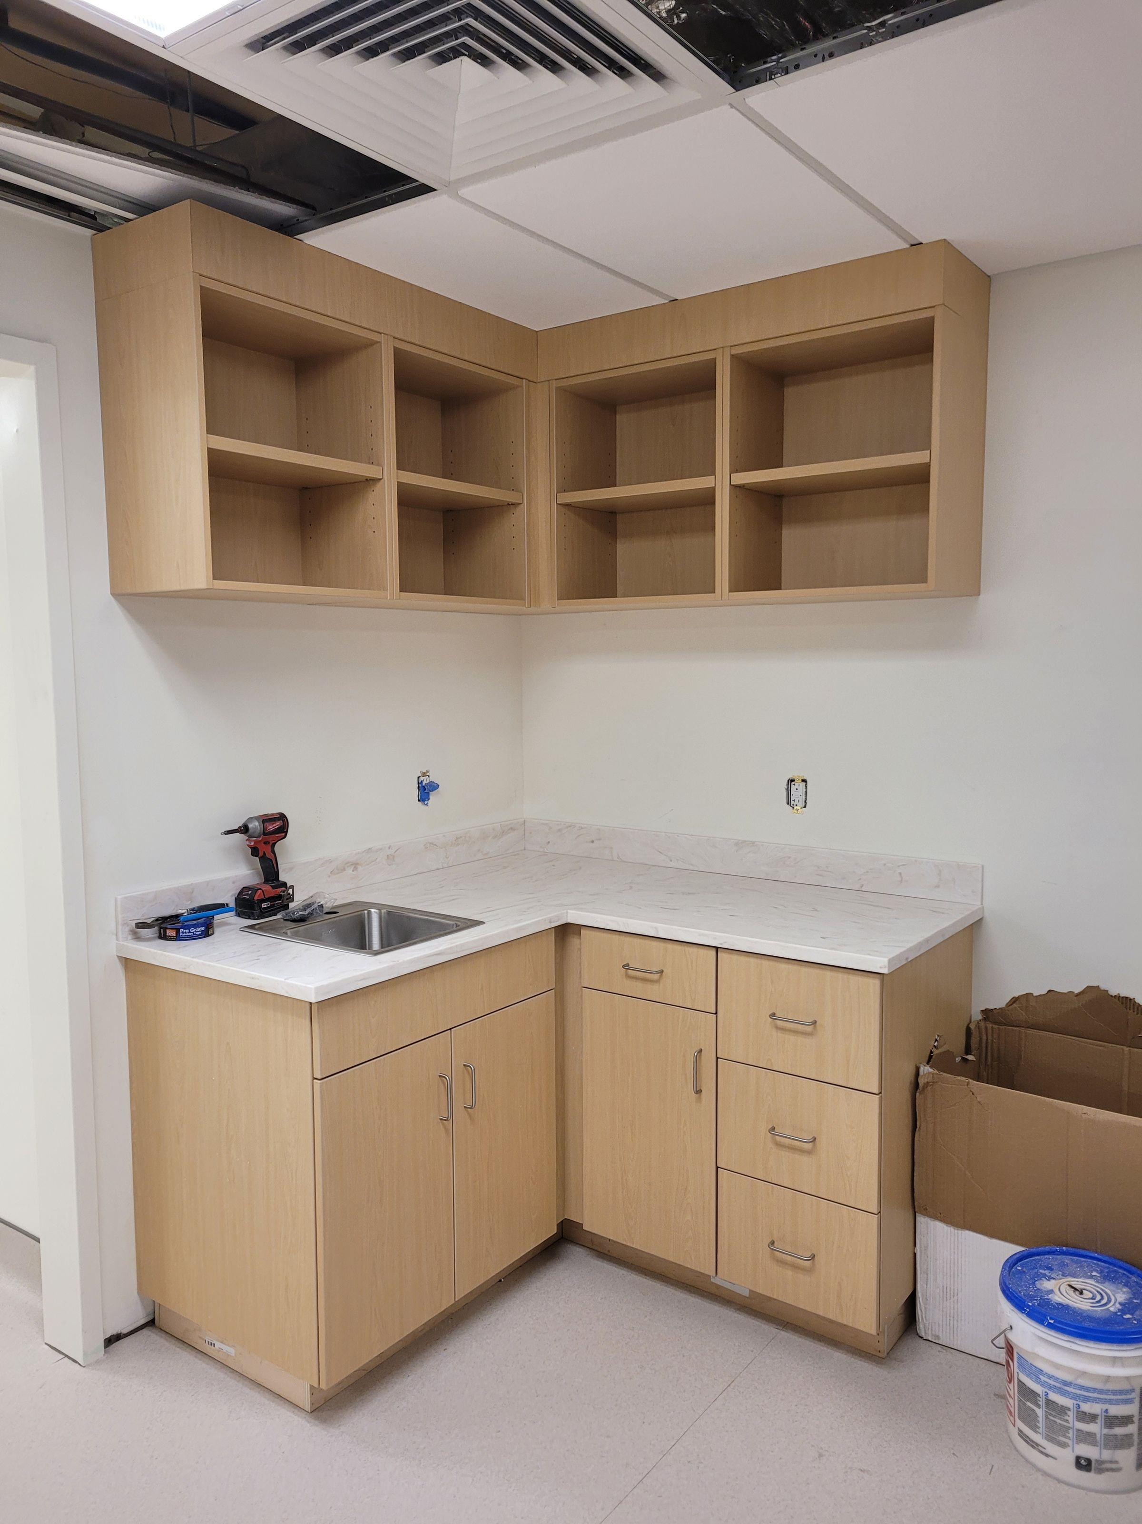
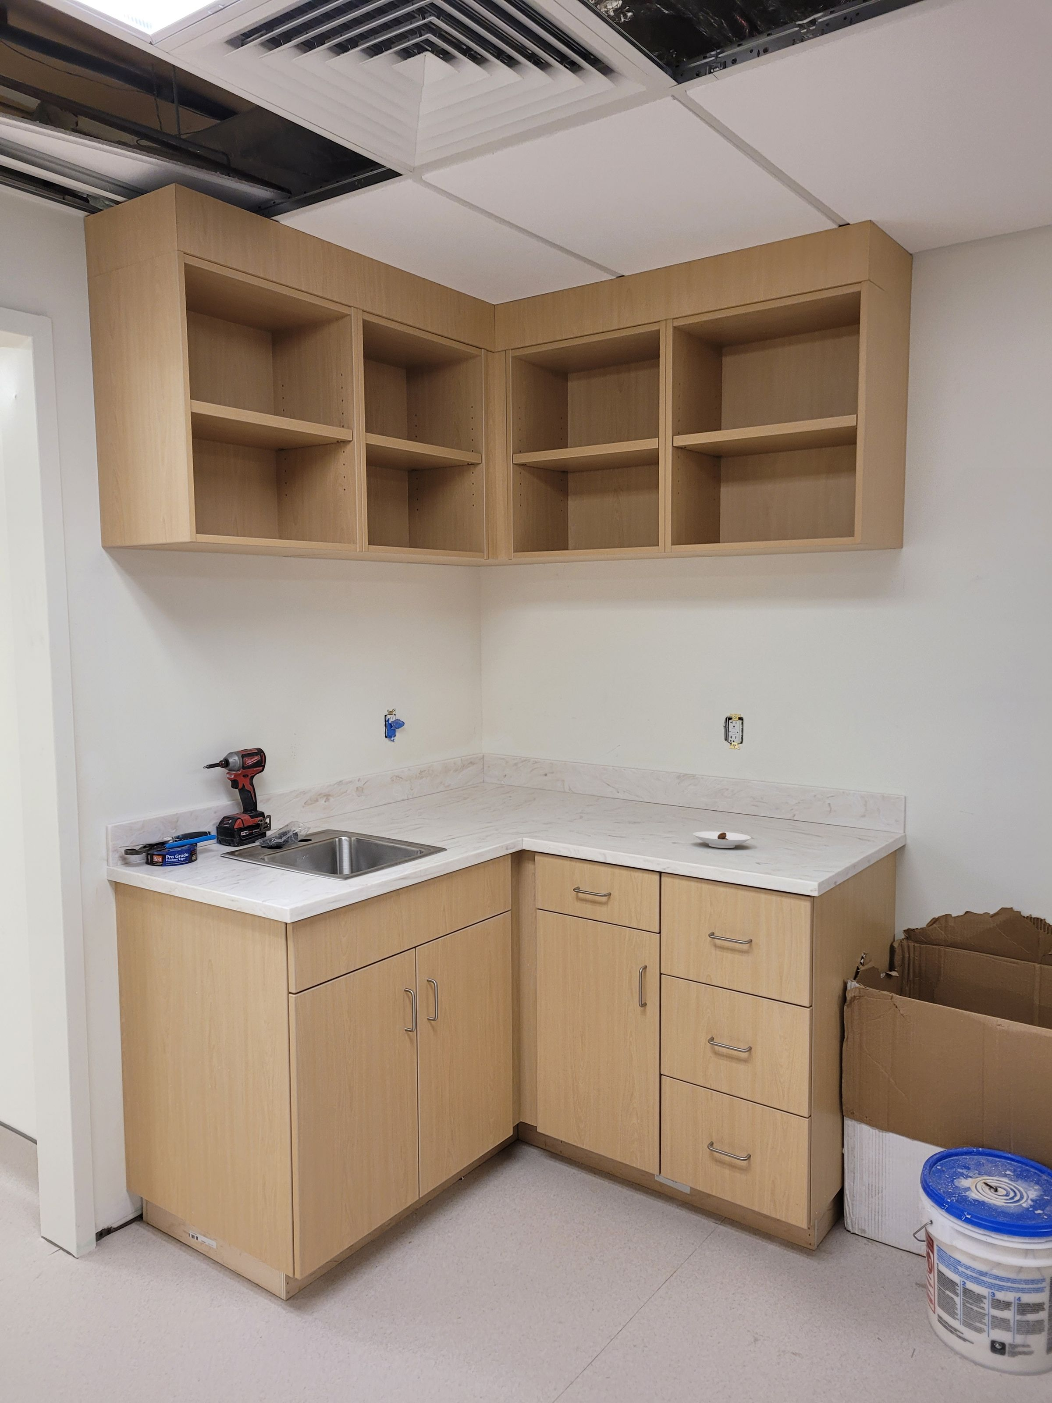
+ saucer (722, 840)
